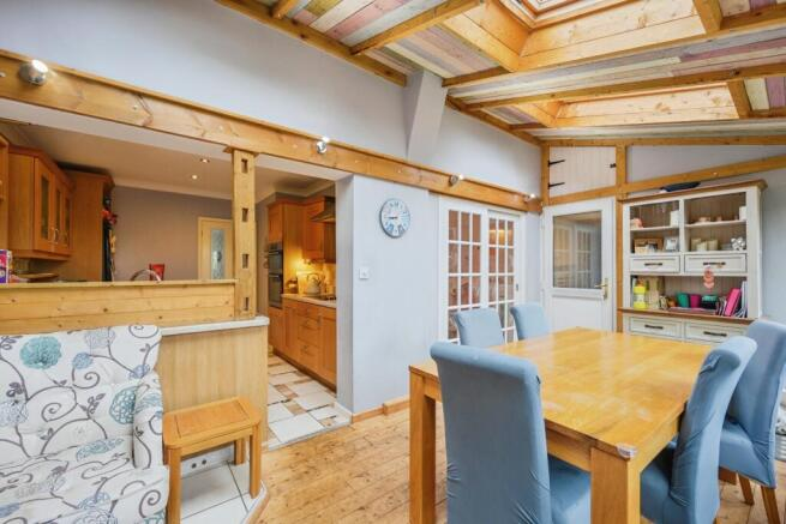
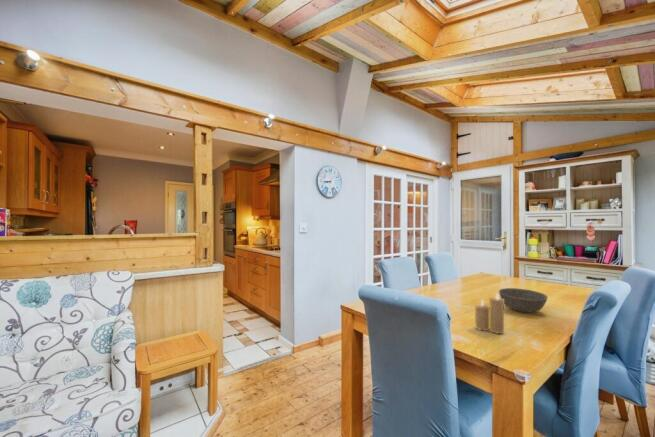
+ candle (488, 311)
+ bowl (522, 301)
